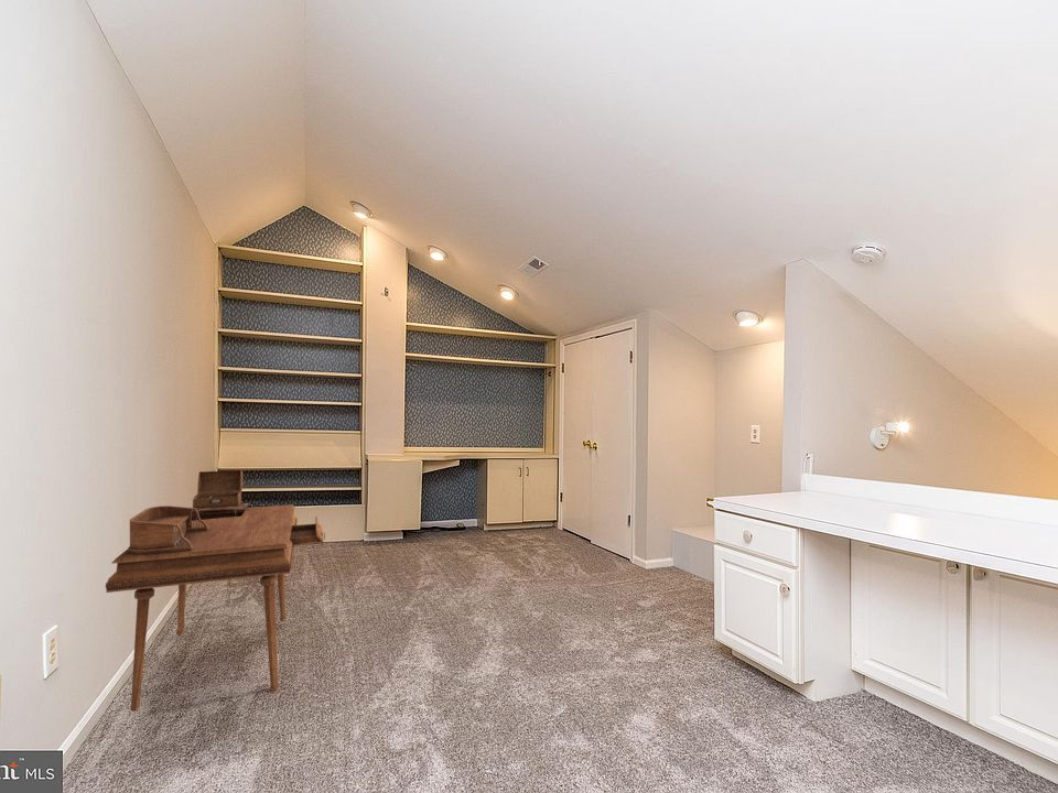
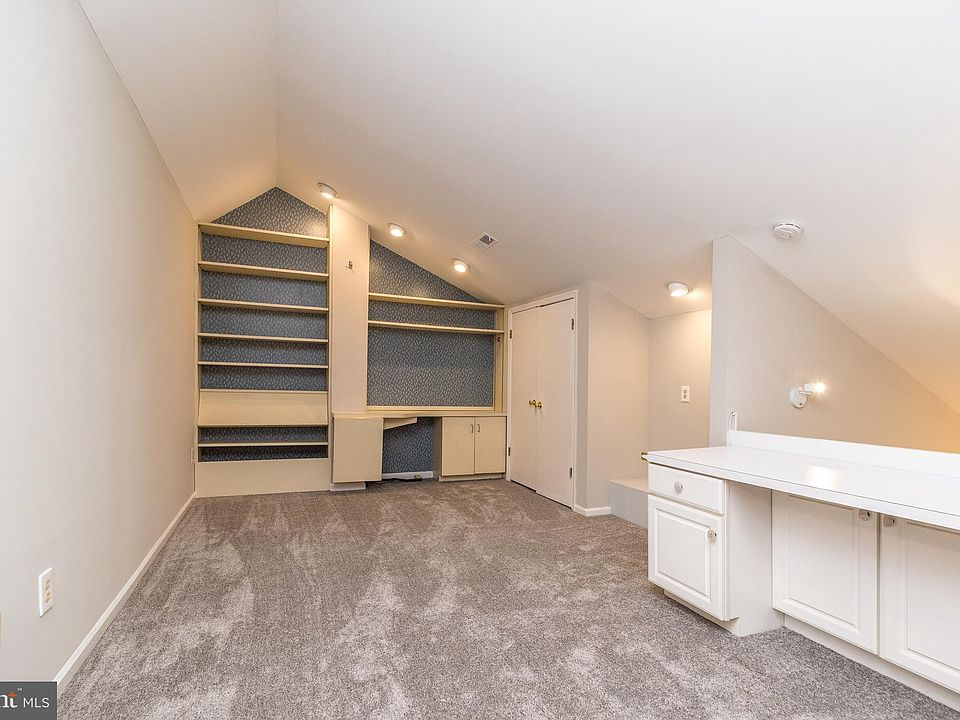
- desk (239, 567)
